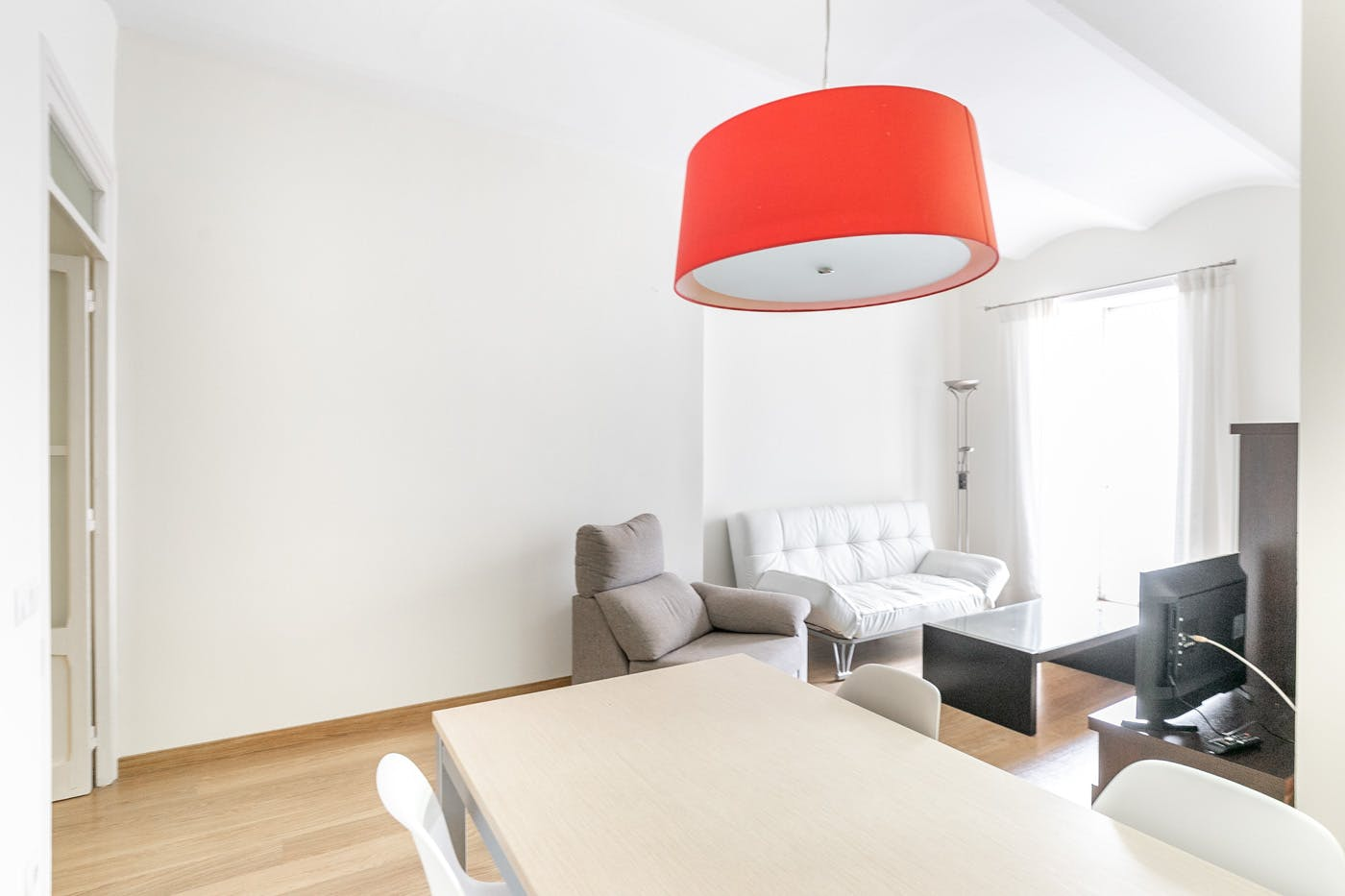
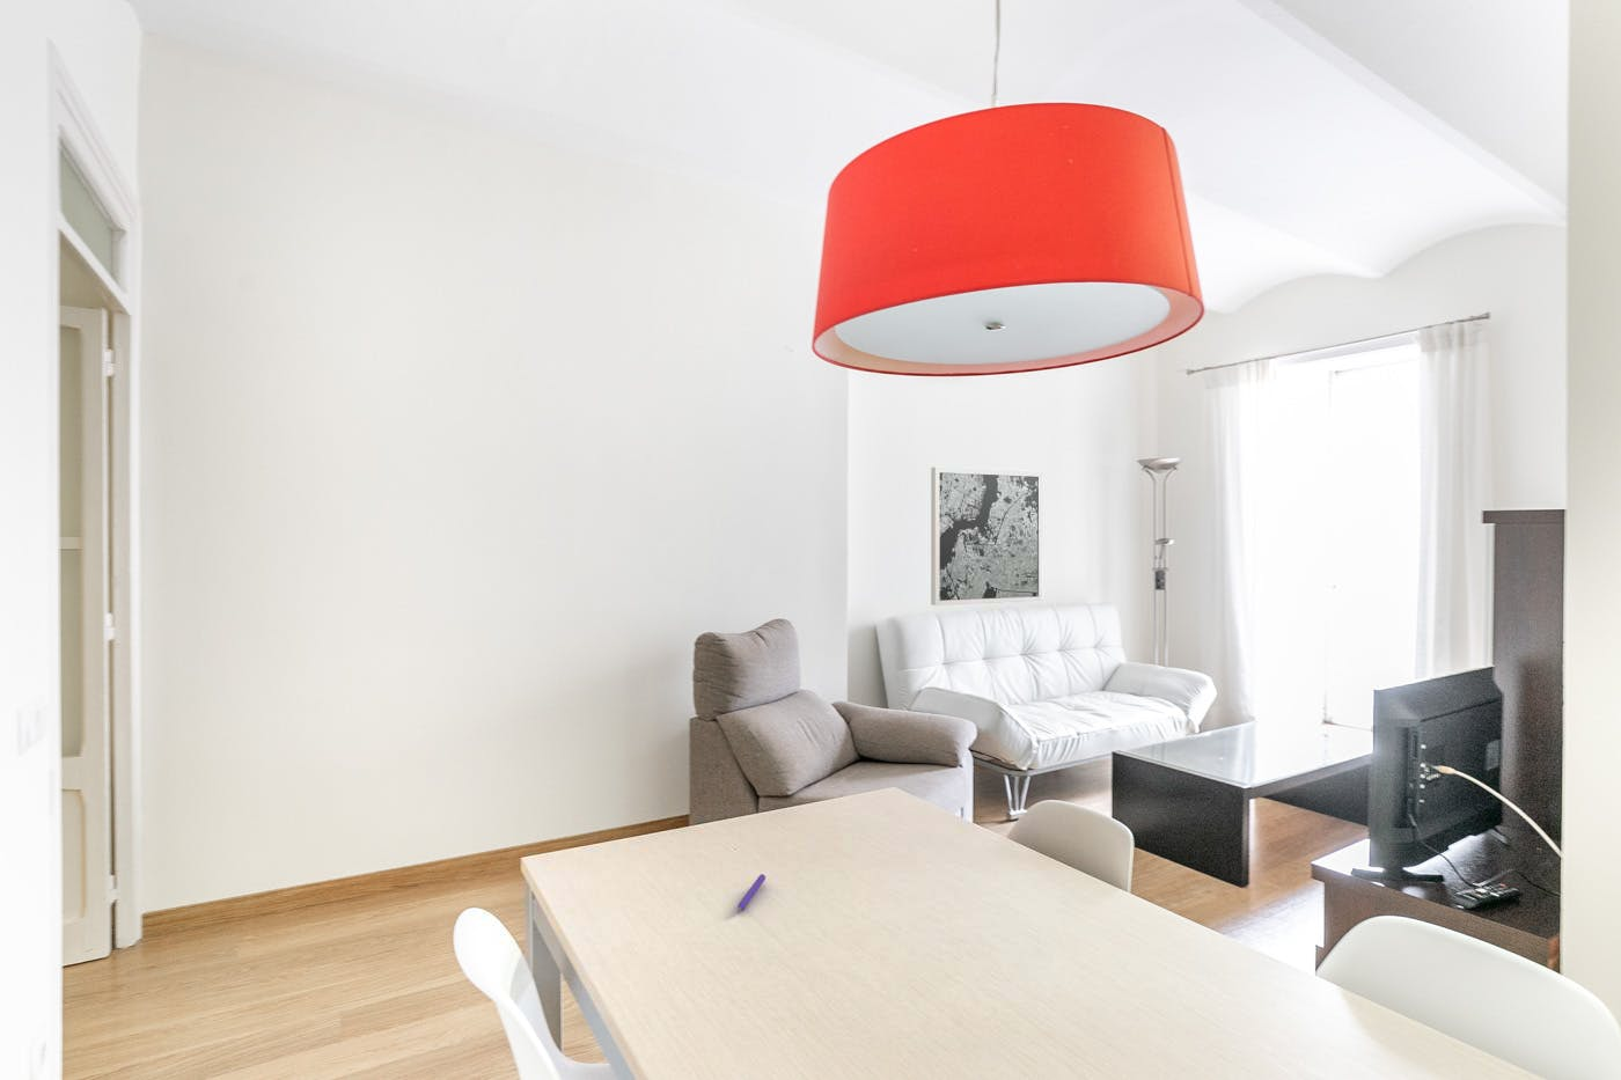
+ wall art (987, 536)
+ pen (751, 892)
